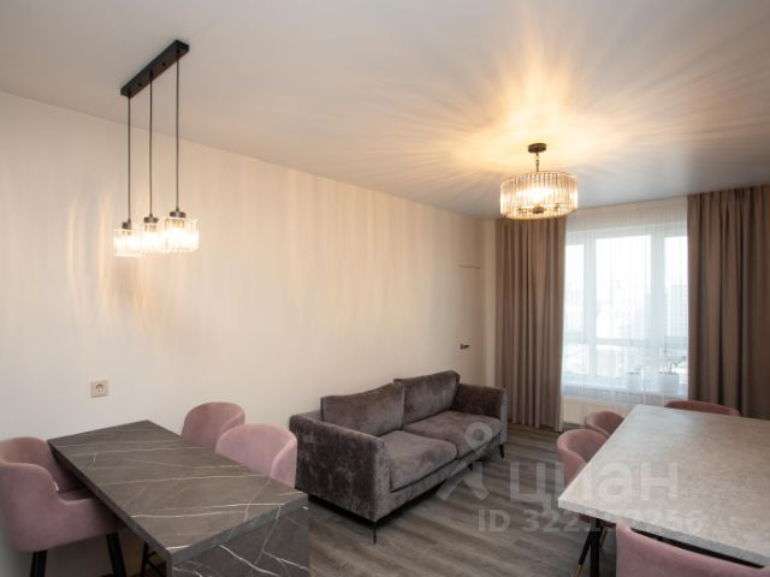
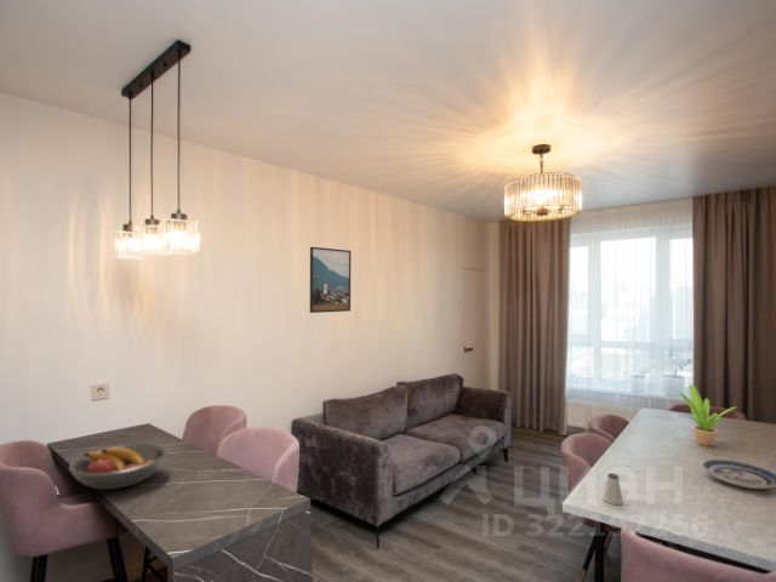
+ plate (740, 475)
+ saltshaker (612, 487)
+ potted plant (706, 416)
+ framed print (331, 280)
+ fruit bowl (120, 466)
